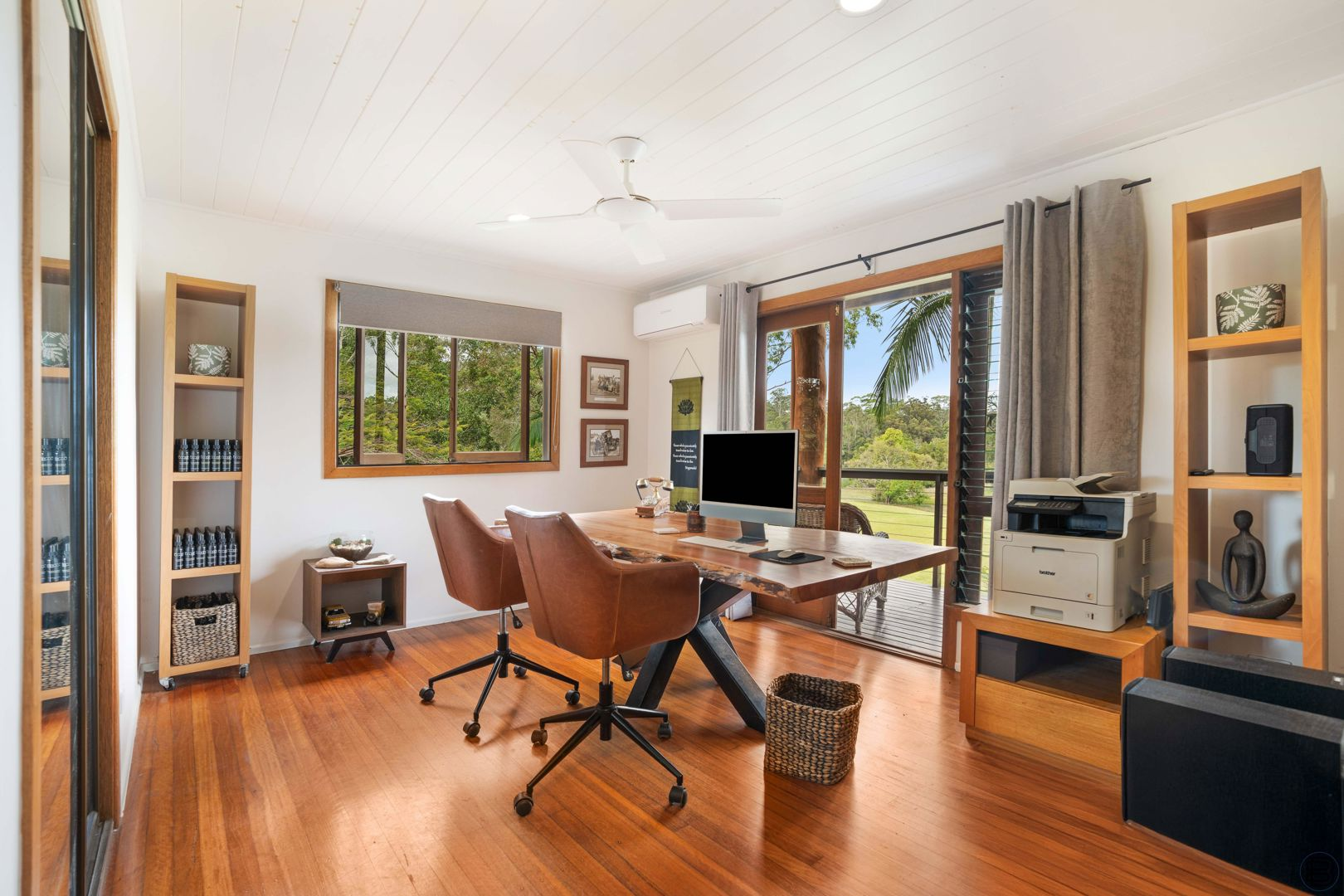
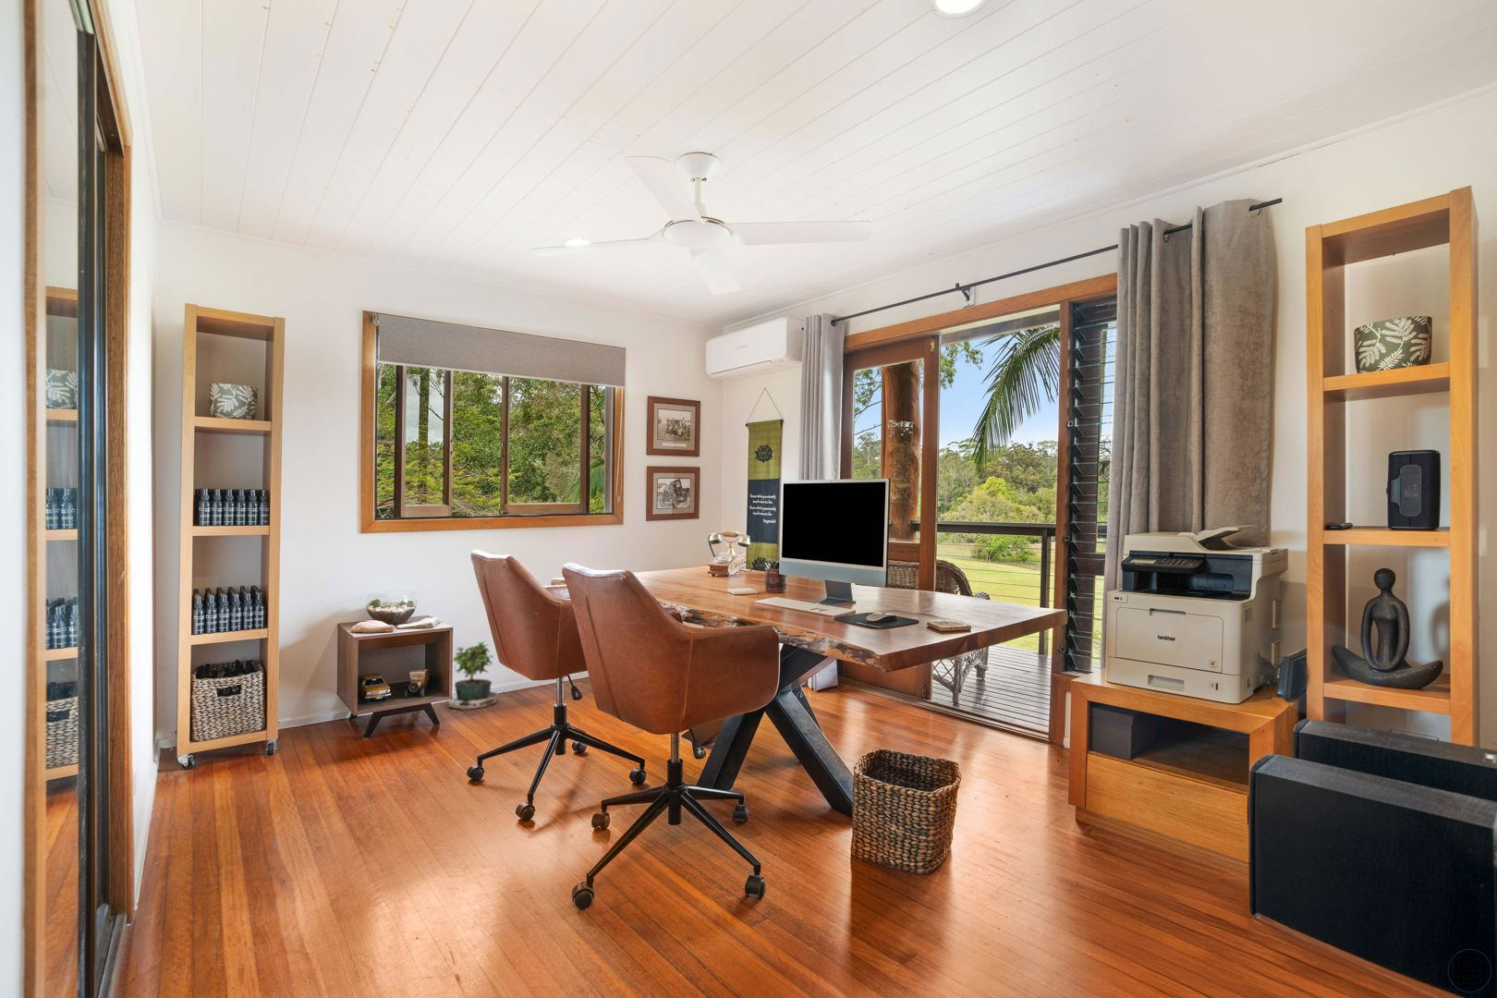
+ potted plant (472, 673)
